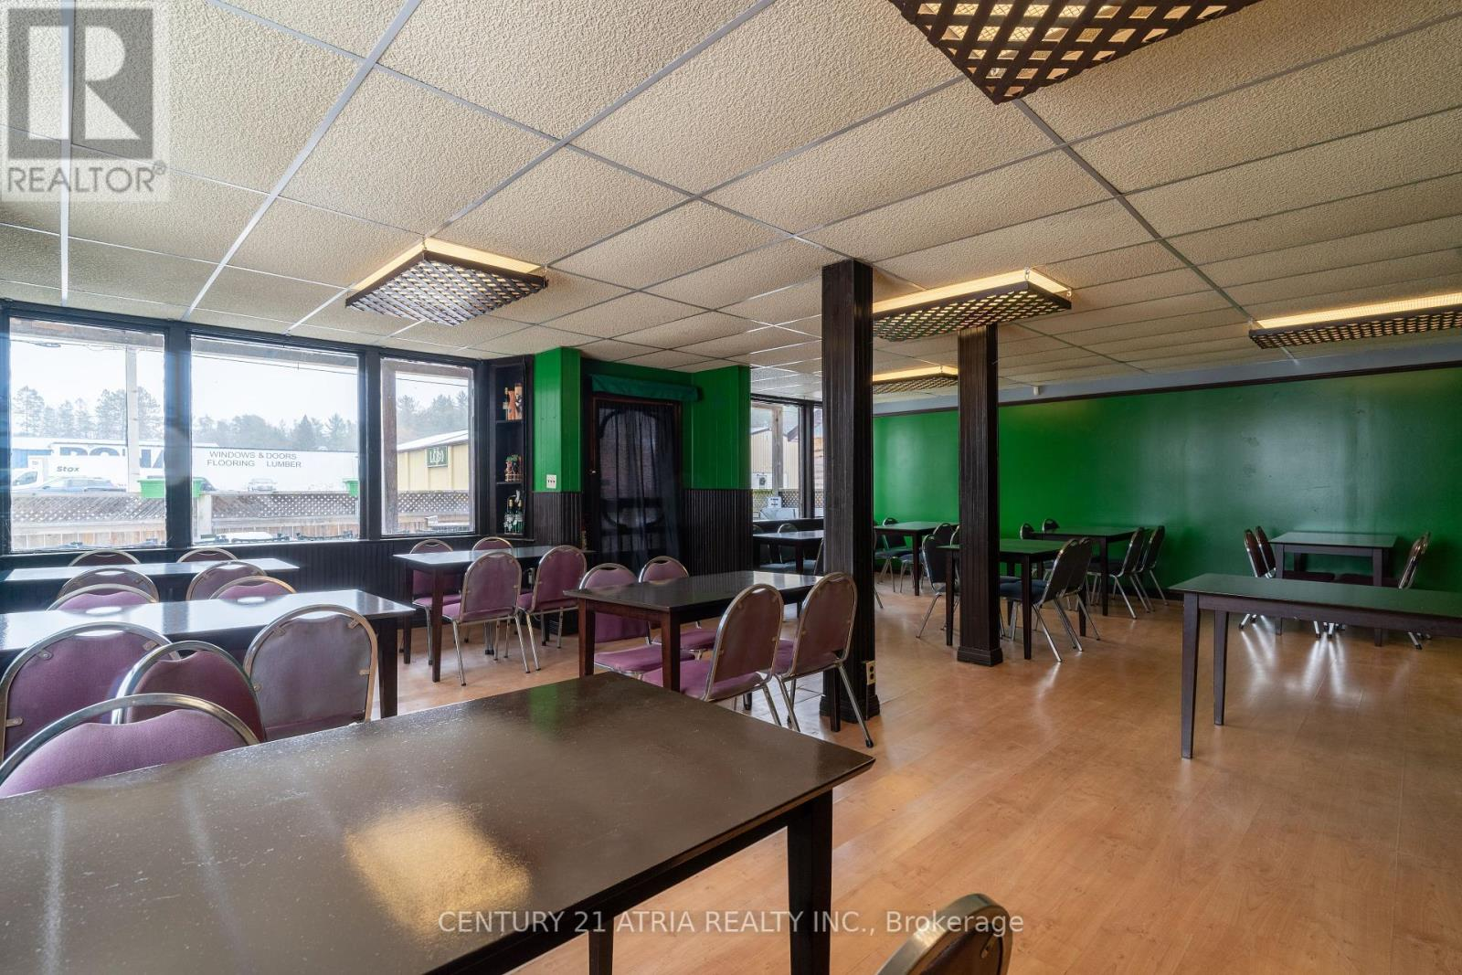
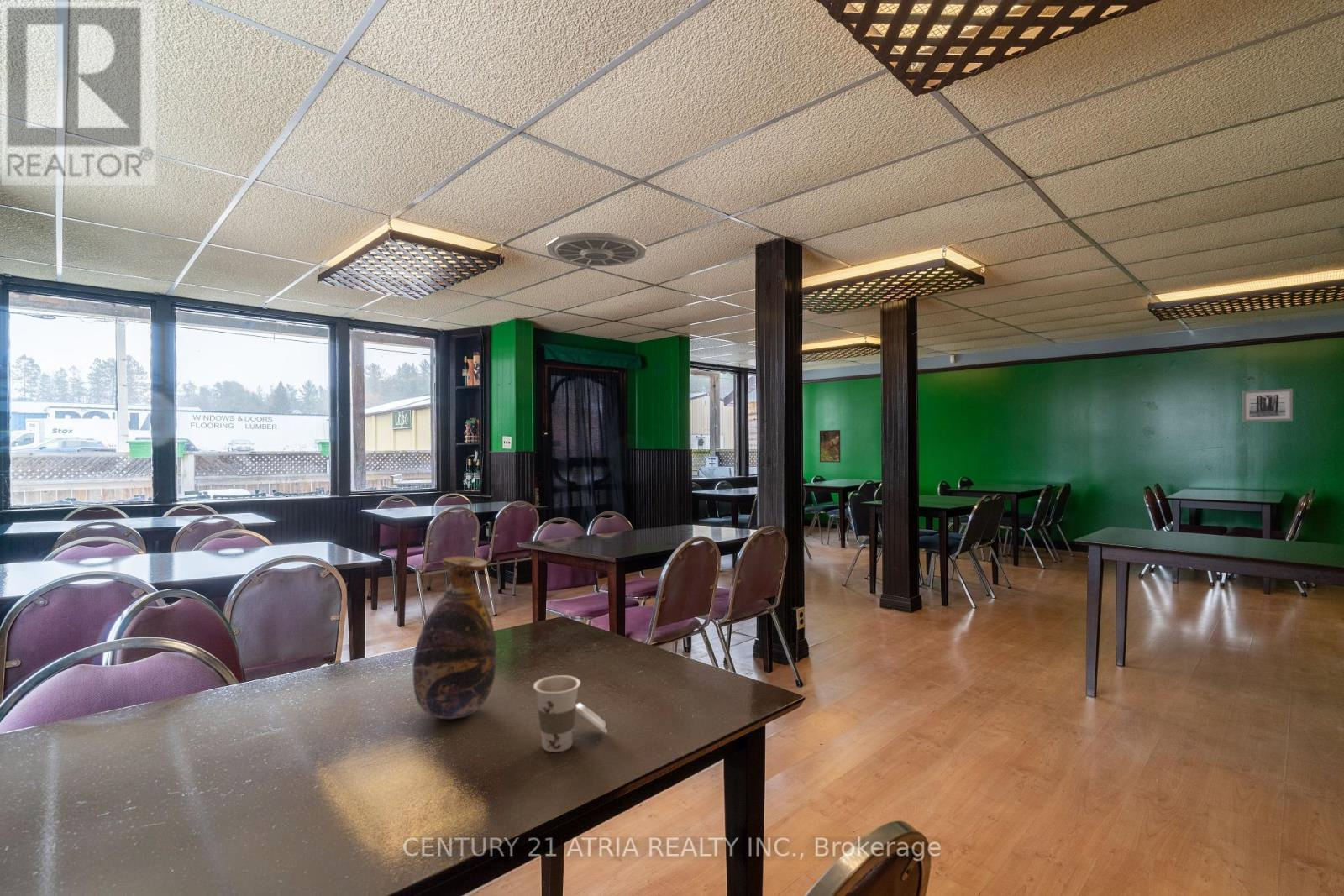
+ vase (454, 635)
+ cup (570, 710)
+ wall art (1267, 406)
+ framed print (829, 446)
+ ceiling vent (596, 253)
